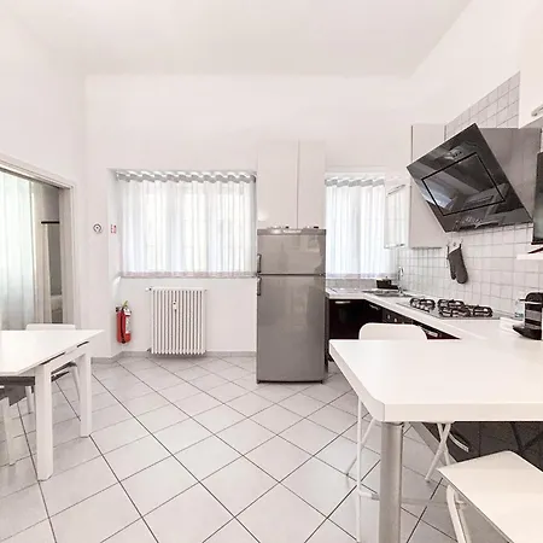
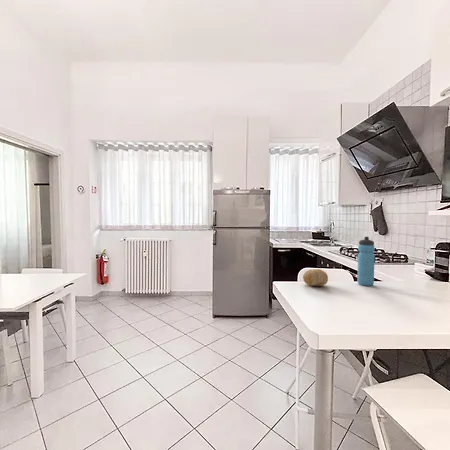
+ fruit (315, 277)
+ water bottle (366, 260)
